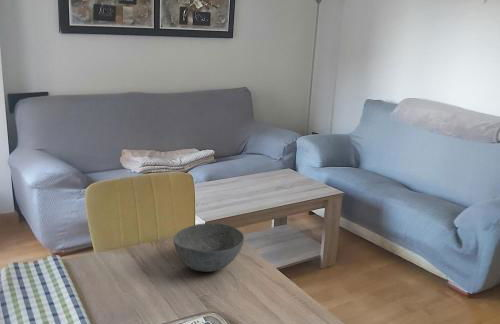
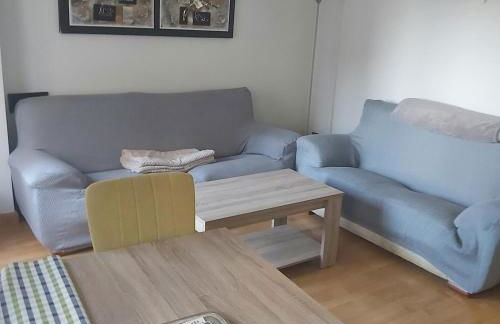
- bowl (208, 250)
